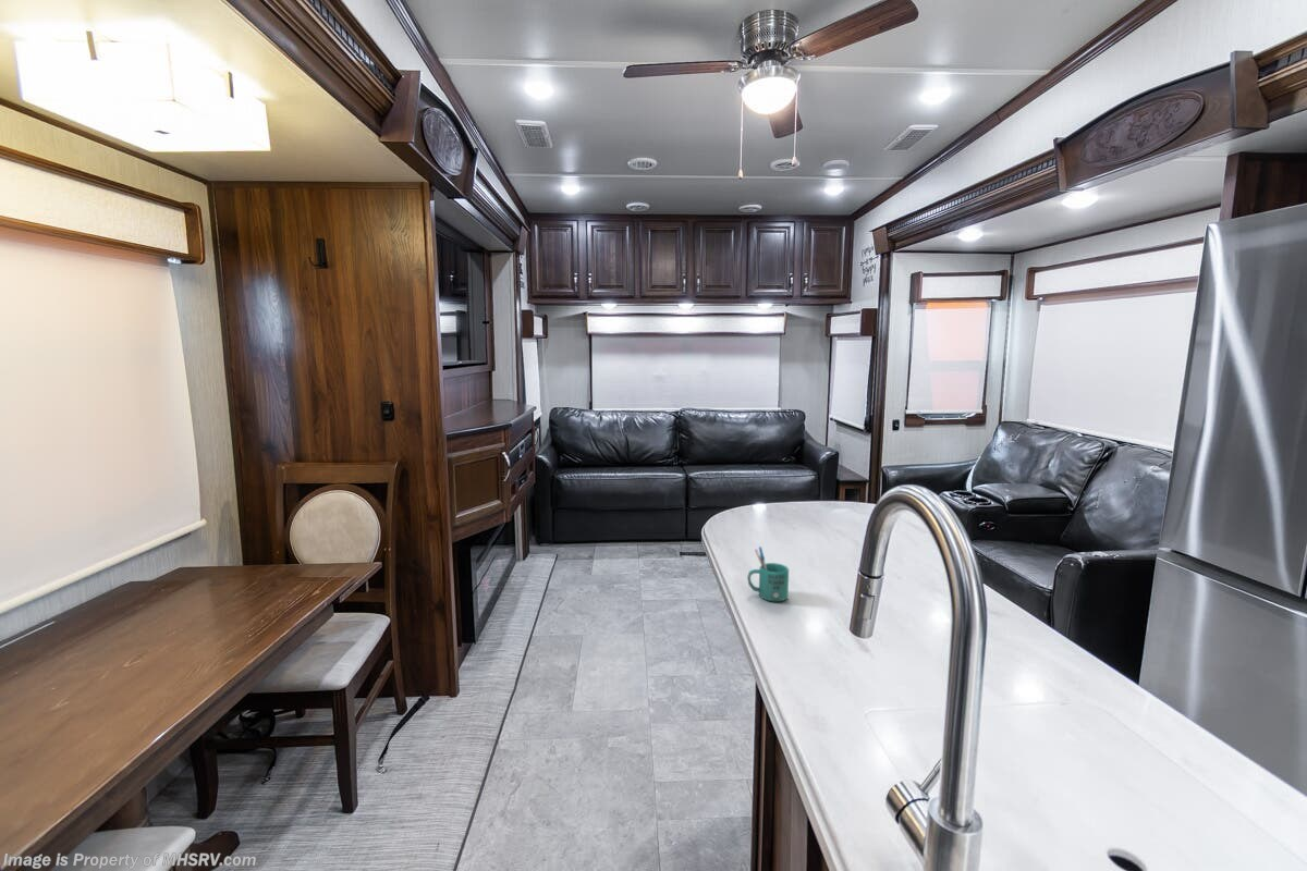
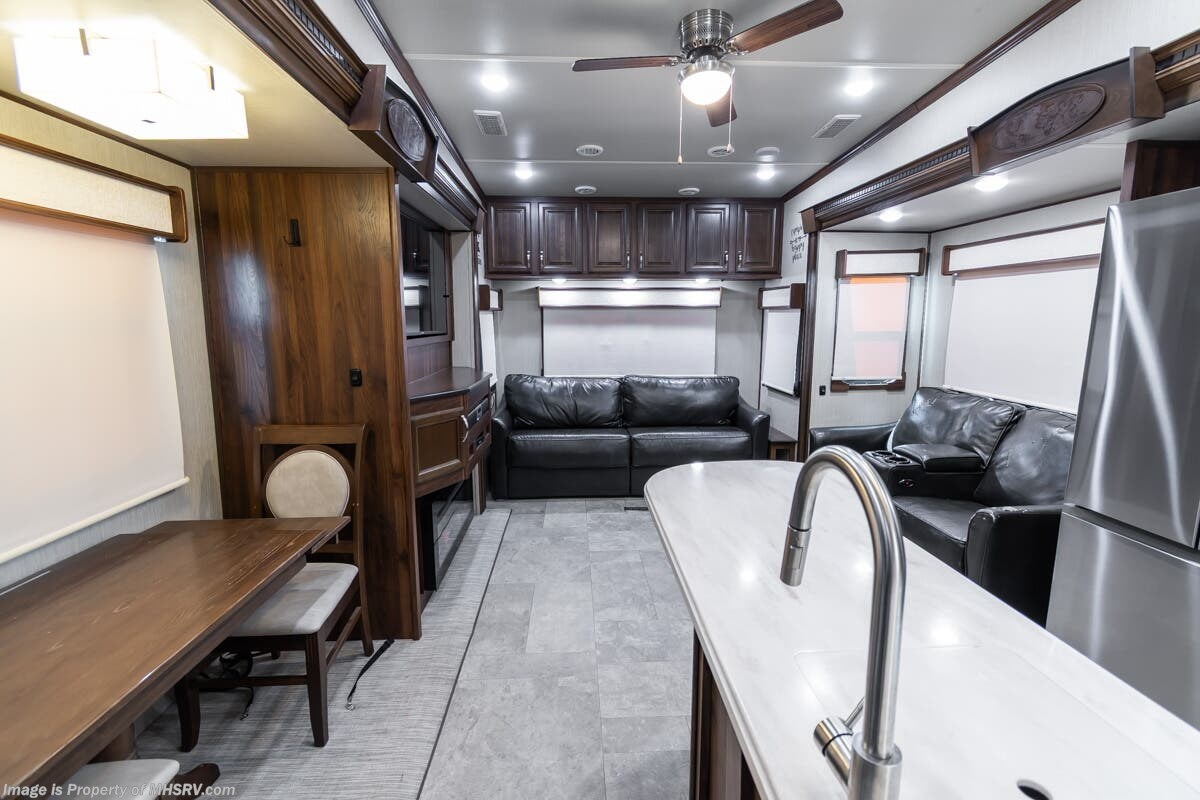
- mug (768, 569)
